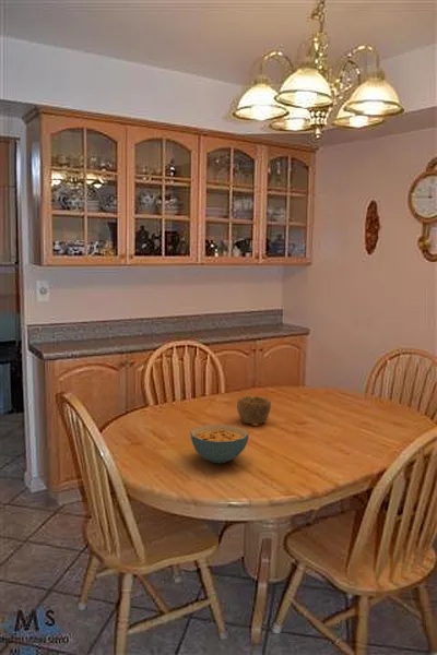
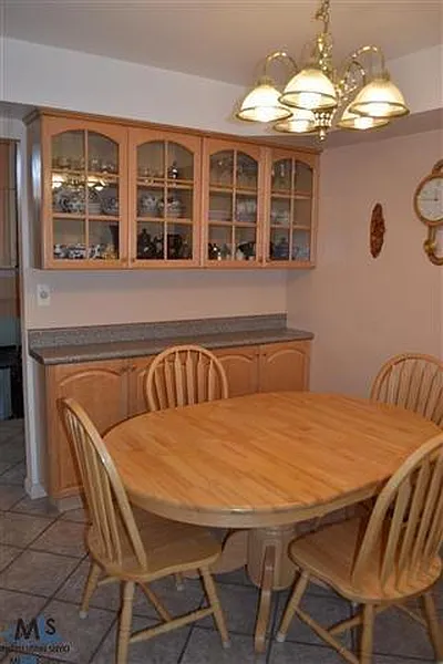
- cereal bowl (218, 446)
- bowl (253, 409)
